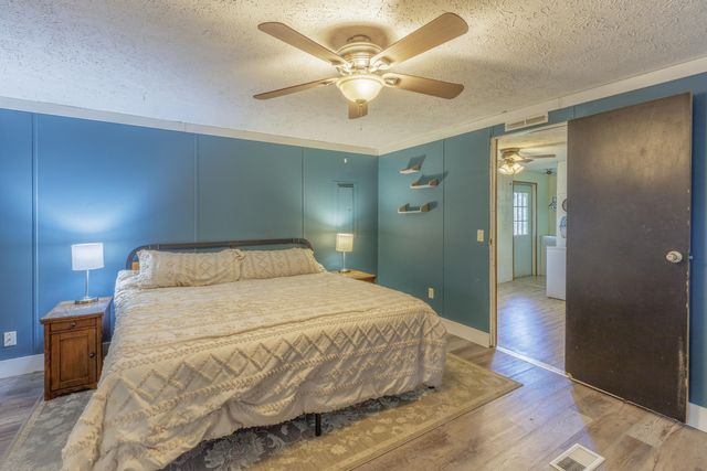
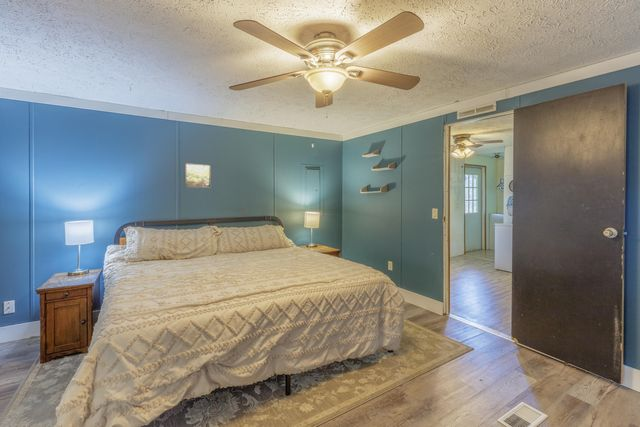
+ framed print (198, 176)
